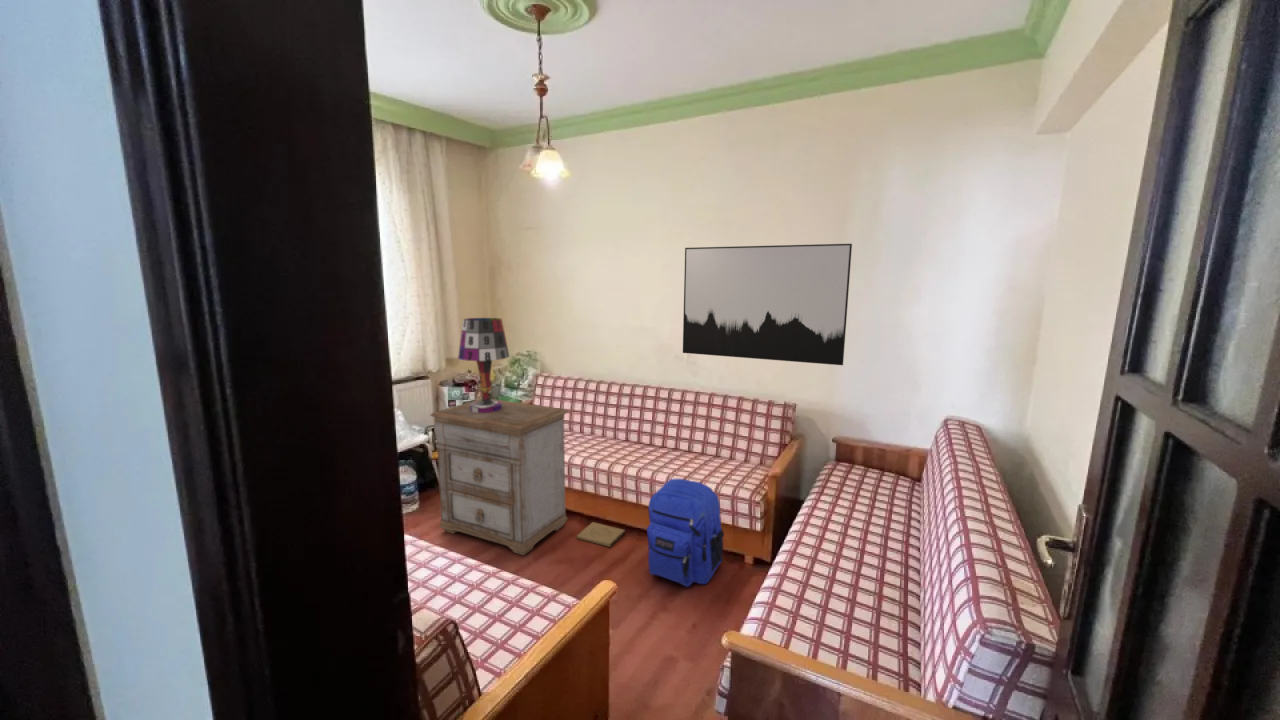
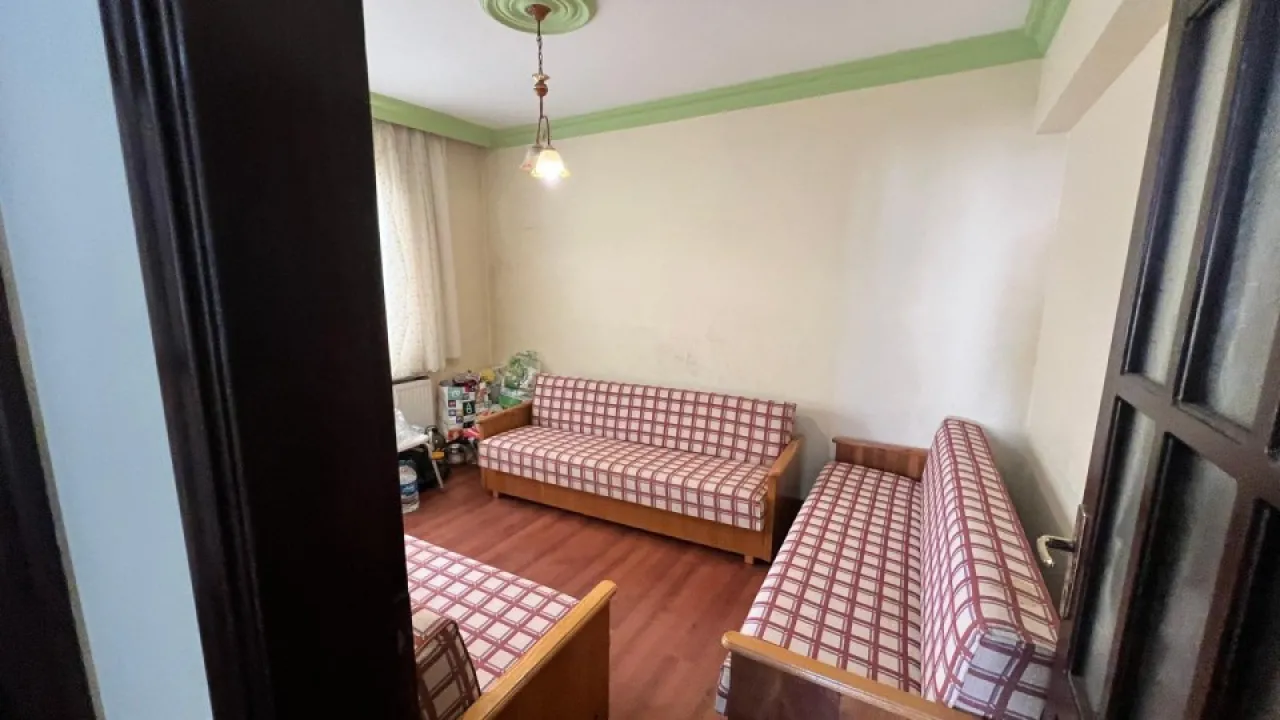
- box (601, 534)
- backpack (684, 530)
- wall art (759, 303)
- table lamp (484, 364)
- nightstand (502, 470)
